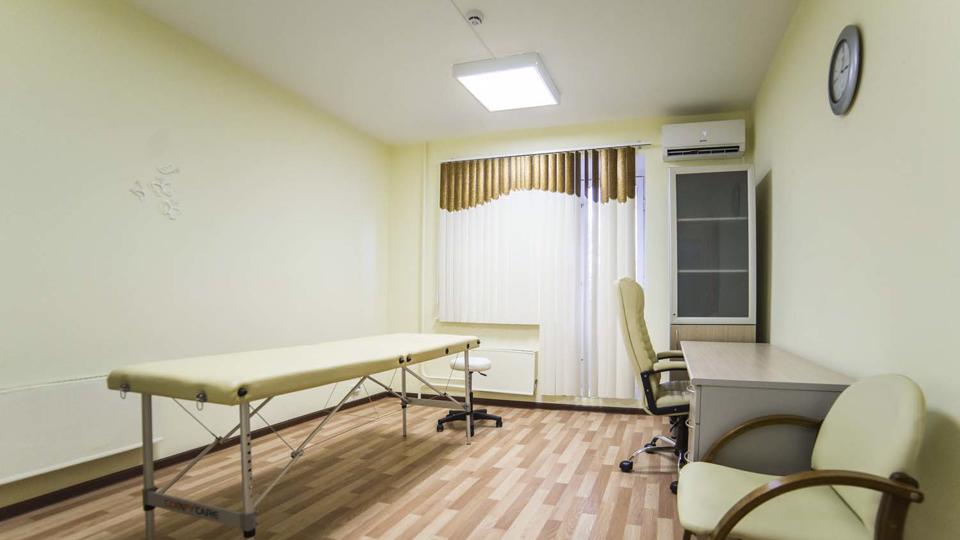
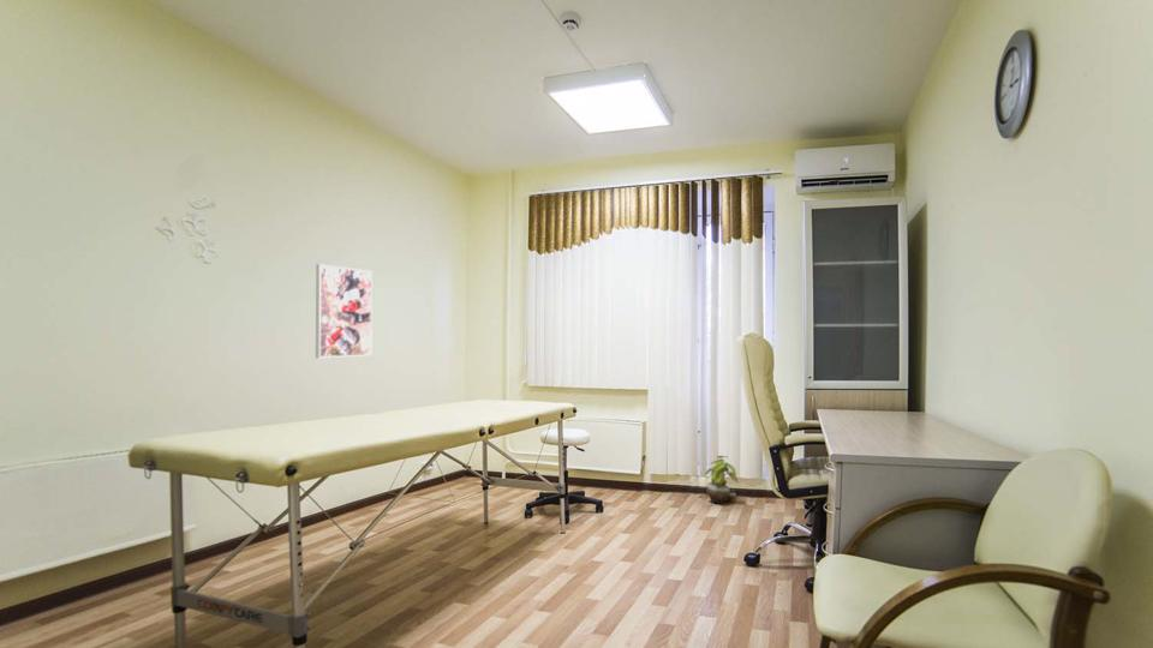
+ potted plant (722, 479)
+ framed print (345, 312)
